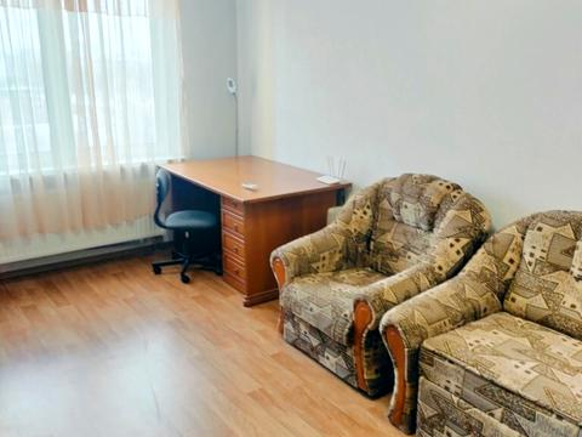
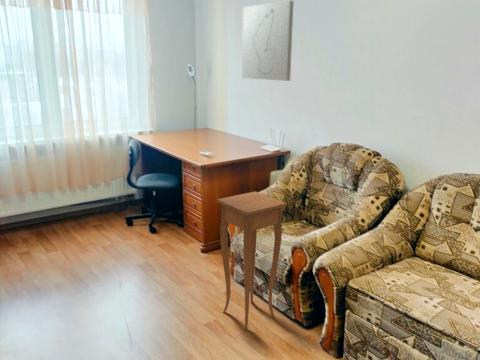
+ wall art (265, 42)
+ side table (250, 260)
